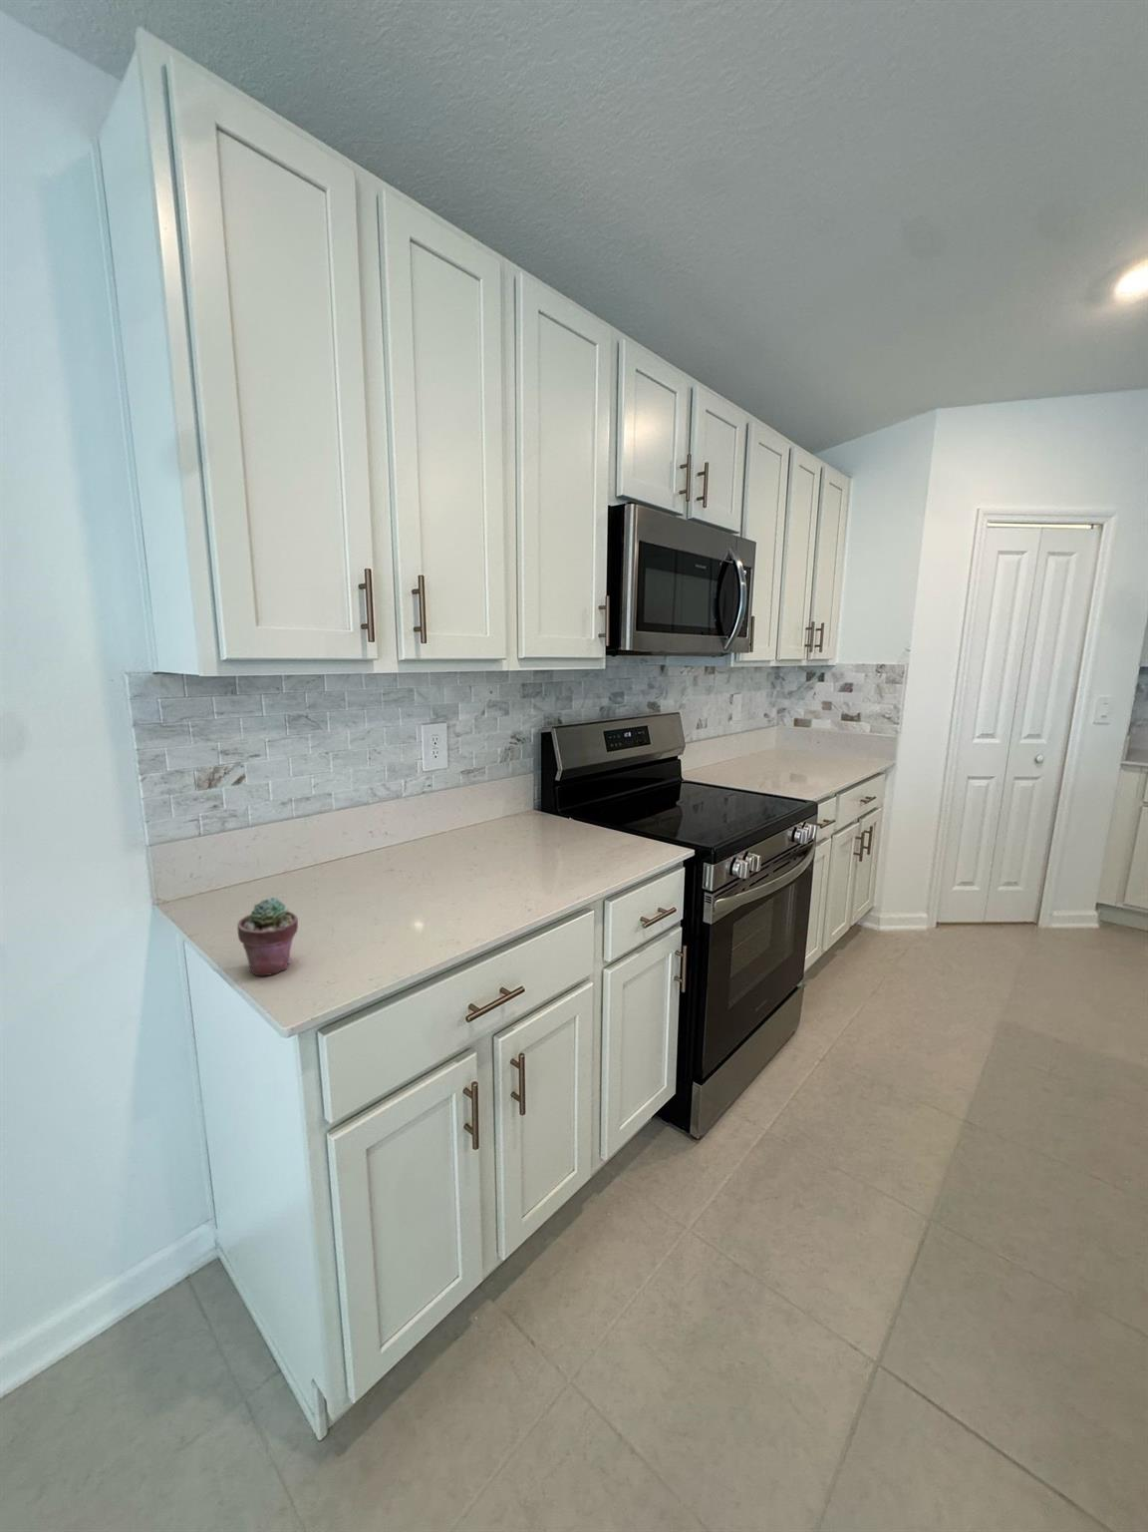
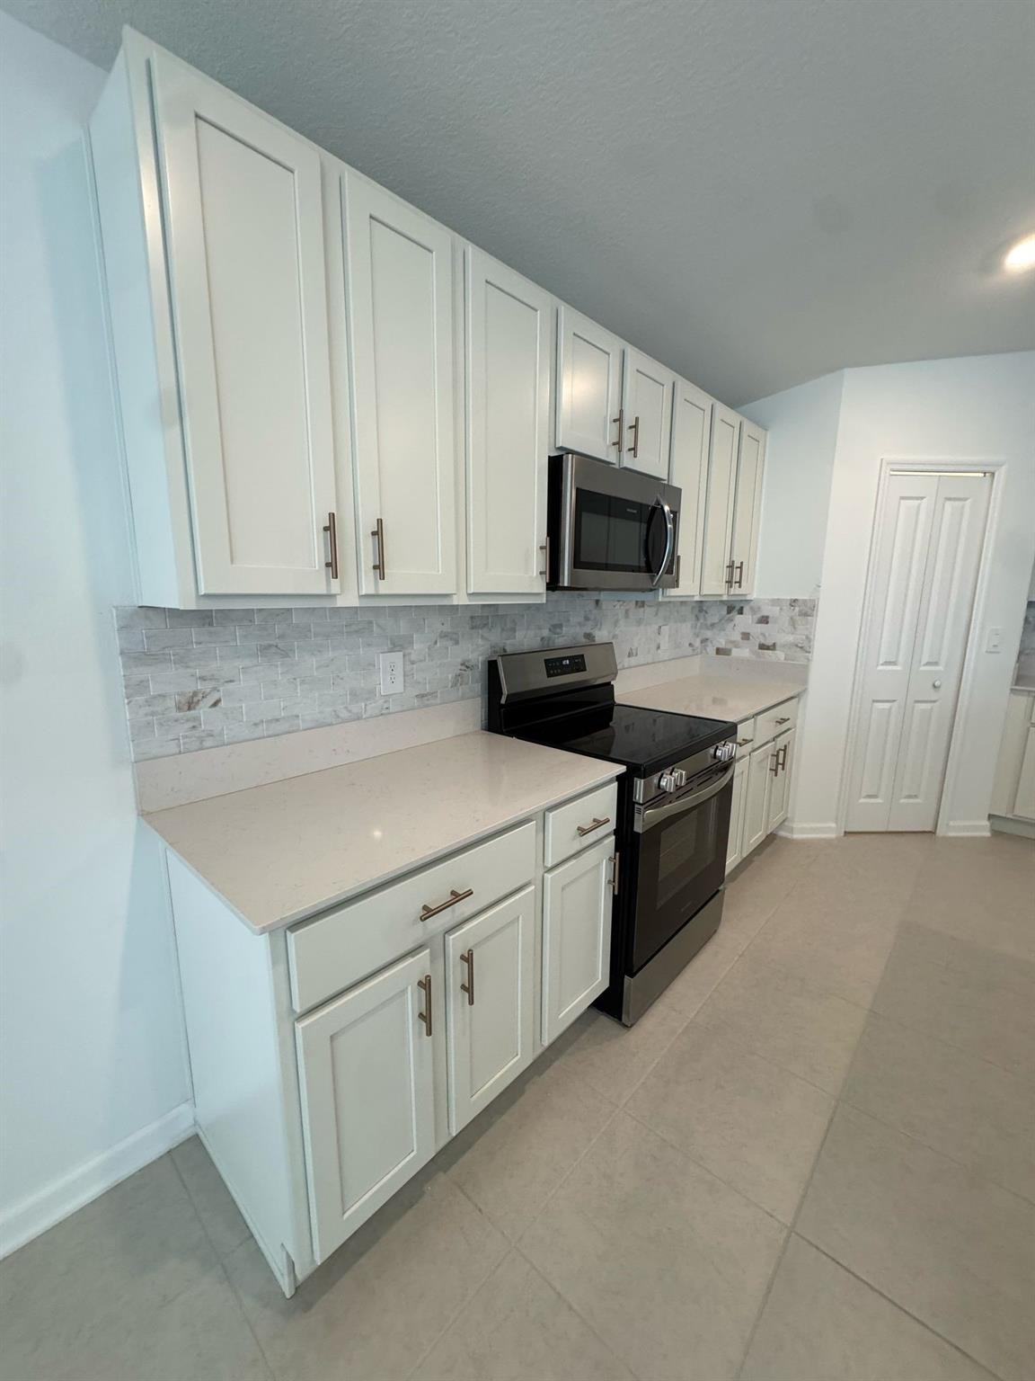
- potted succulent (268, 934)
